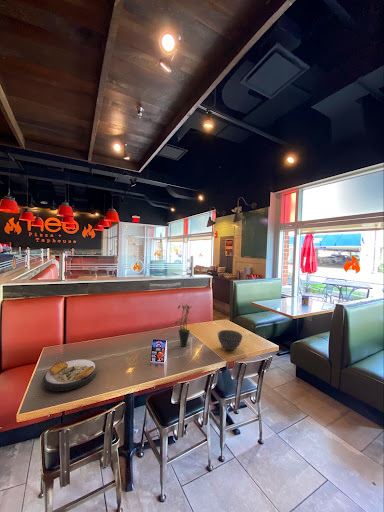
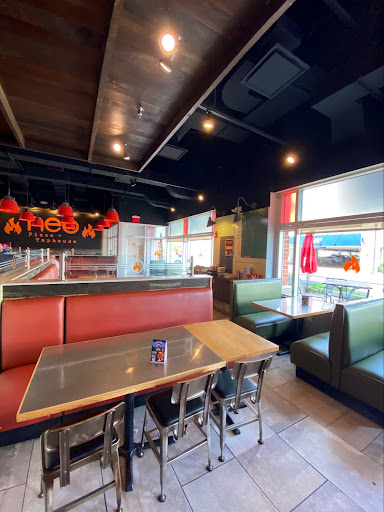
- bowl (229, 341)
- plate (71, 371)
- potted plant (184, 324)
